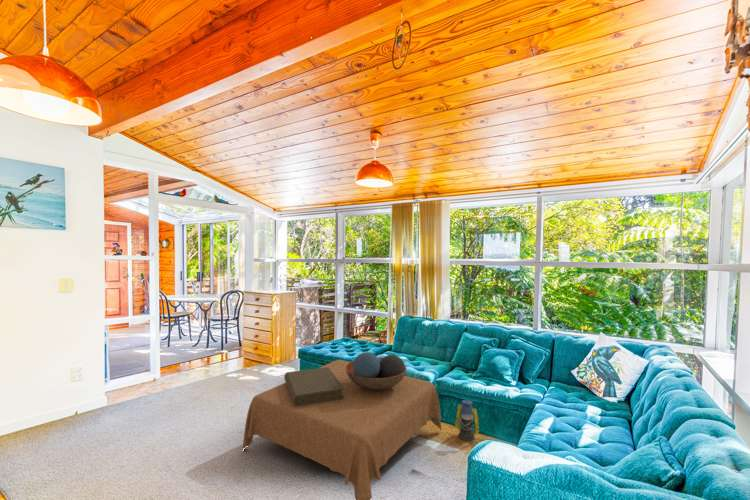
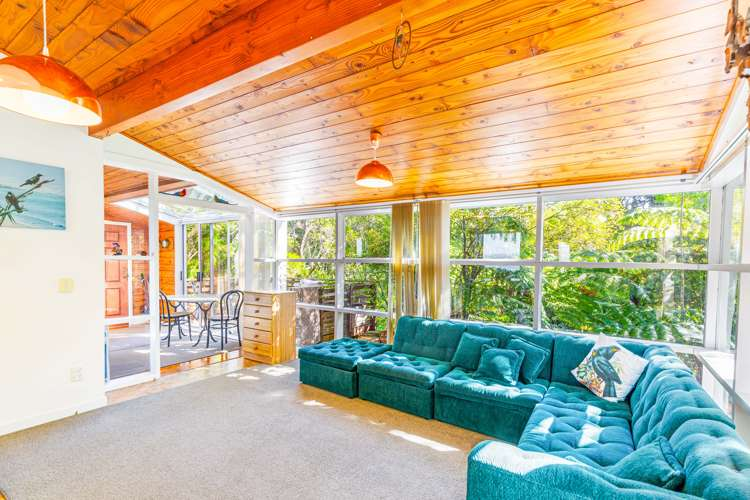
- lantern (467, 418)
- coffee table (347, 394)
